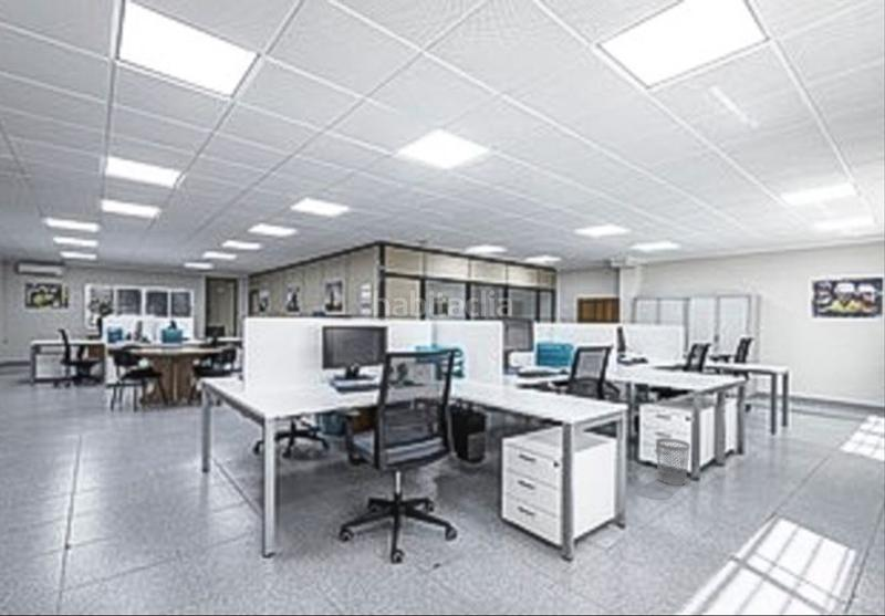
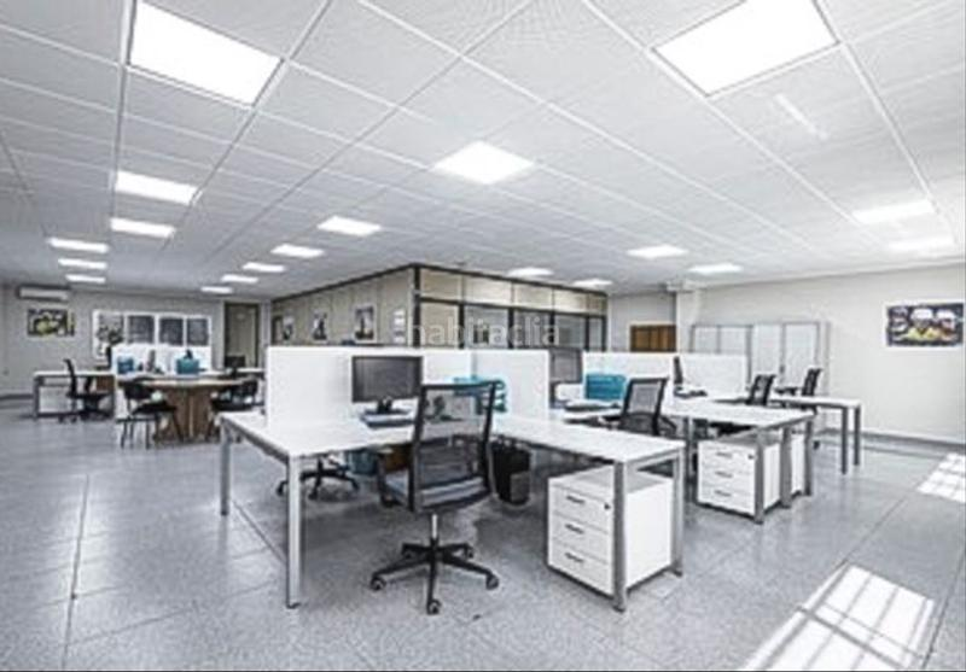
- wastebasket (671, 461)
